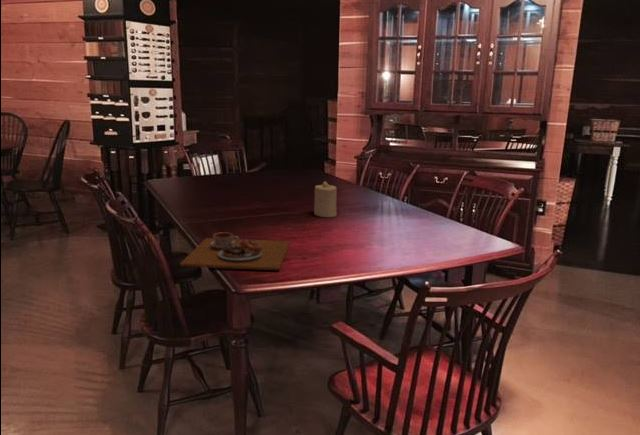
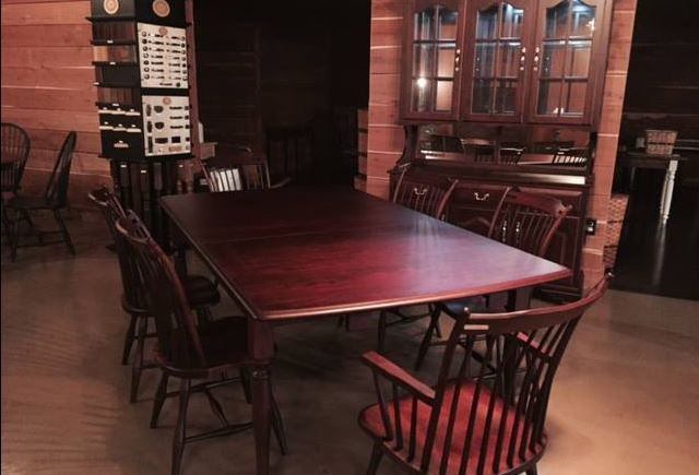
- placemat (239, 245)
- candle (325, 198)
